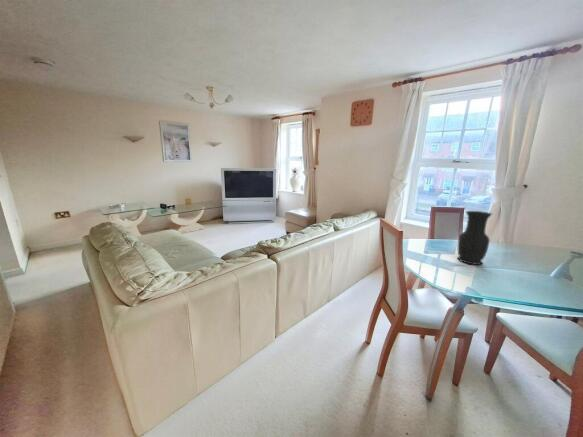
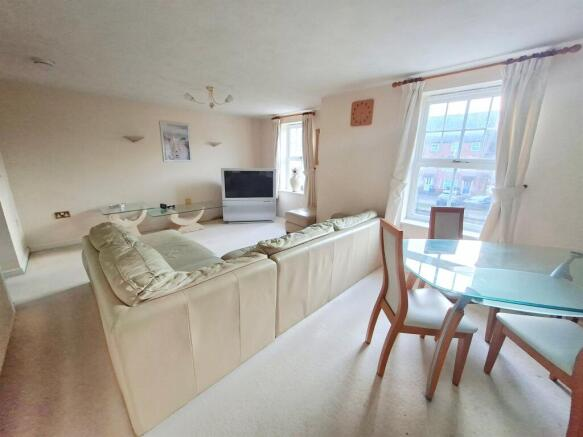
- vase (474, 237)
